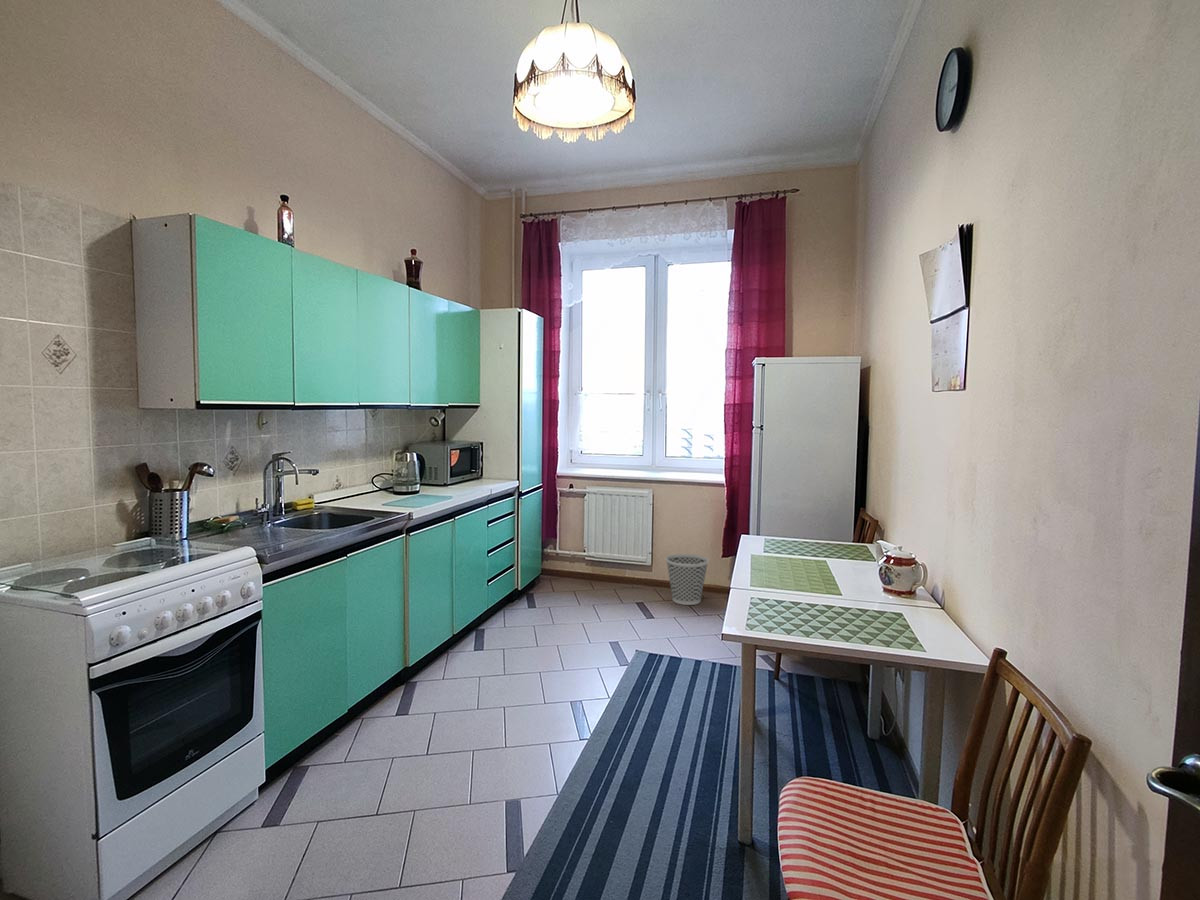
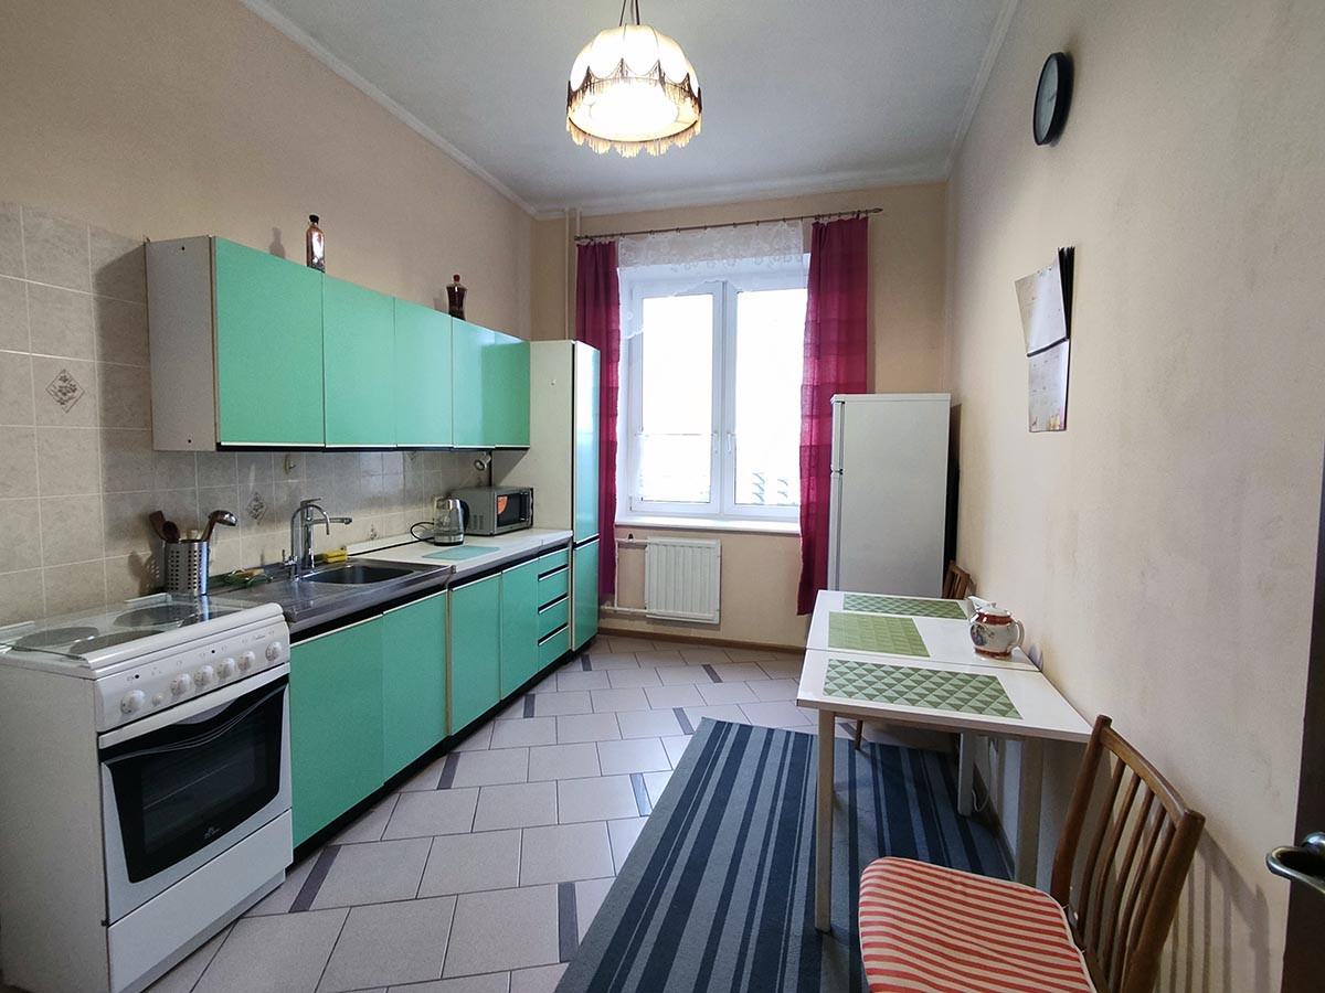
- wastebasket (686, 579)
